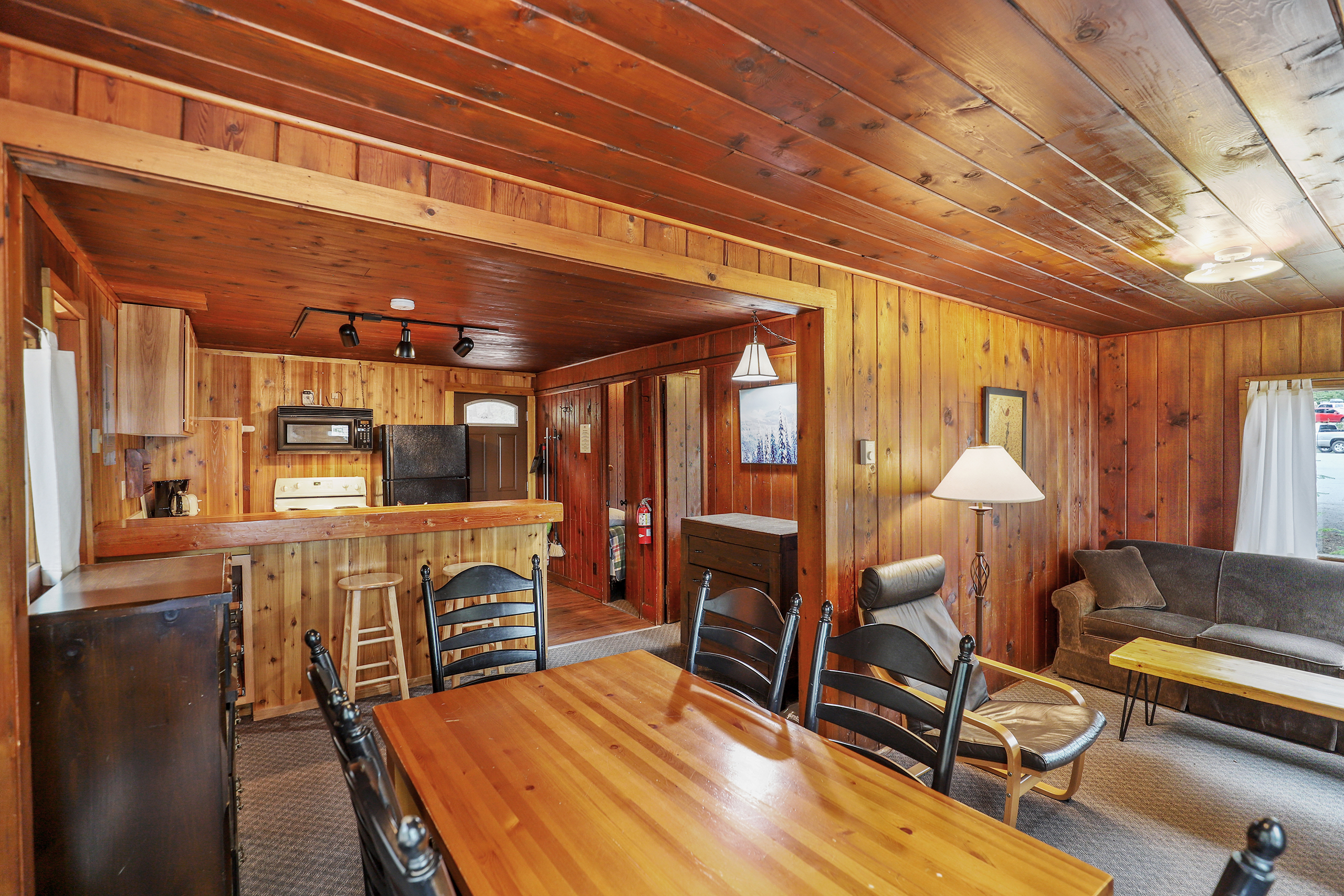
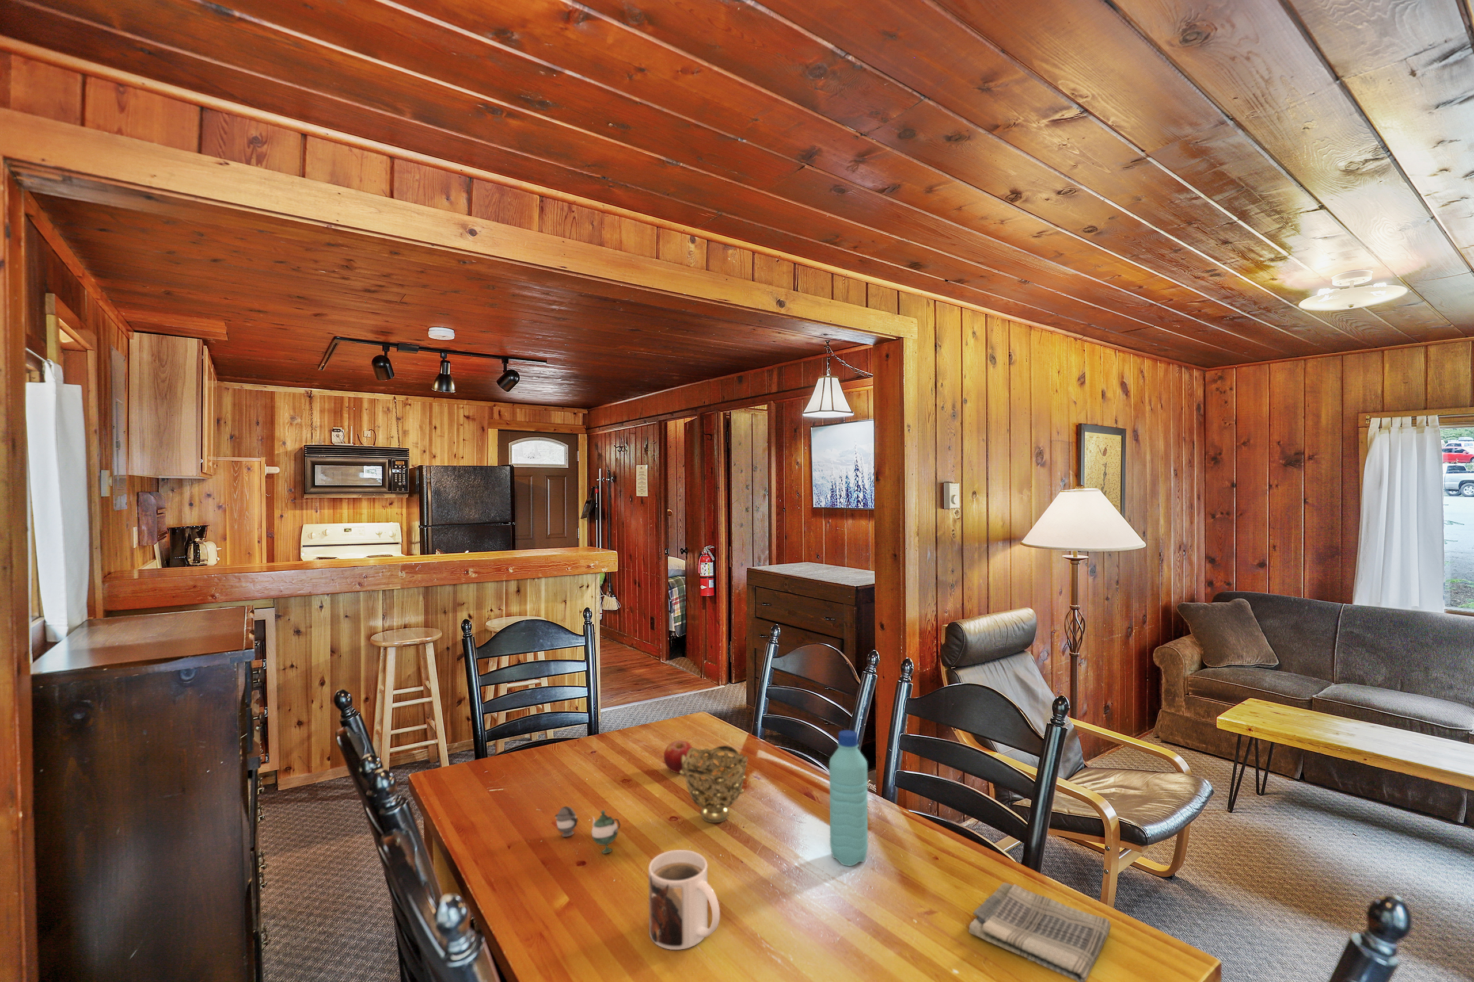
+ dish towel (1039, 923)
+ teapot (592, 823)
+ water bottle (848, 795)
+ mug (681, 901)
+ decorative bowl (715, 787)
+ fruit (679, 756)
